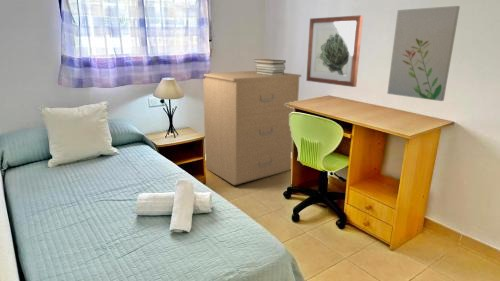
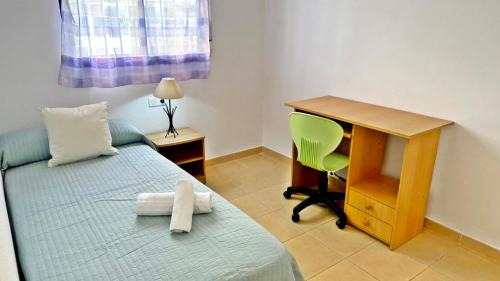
- wall art (420, 54)
- filing cabinet (250, 123)
- book stack (269, 66)
- wall art (332, 51)
